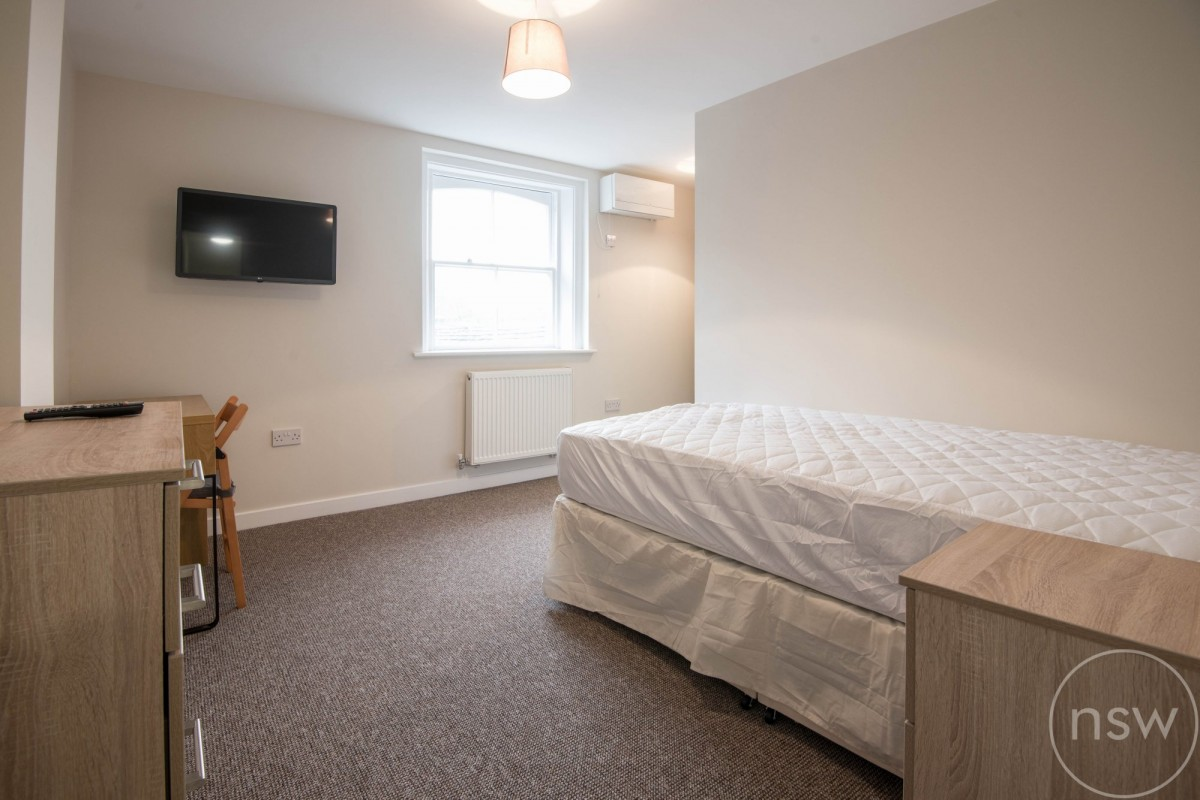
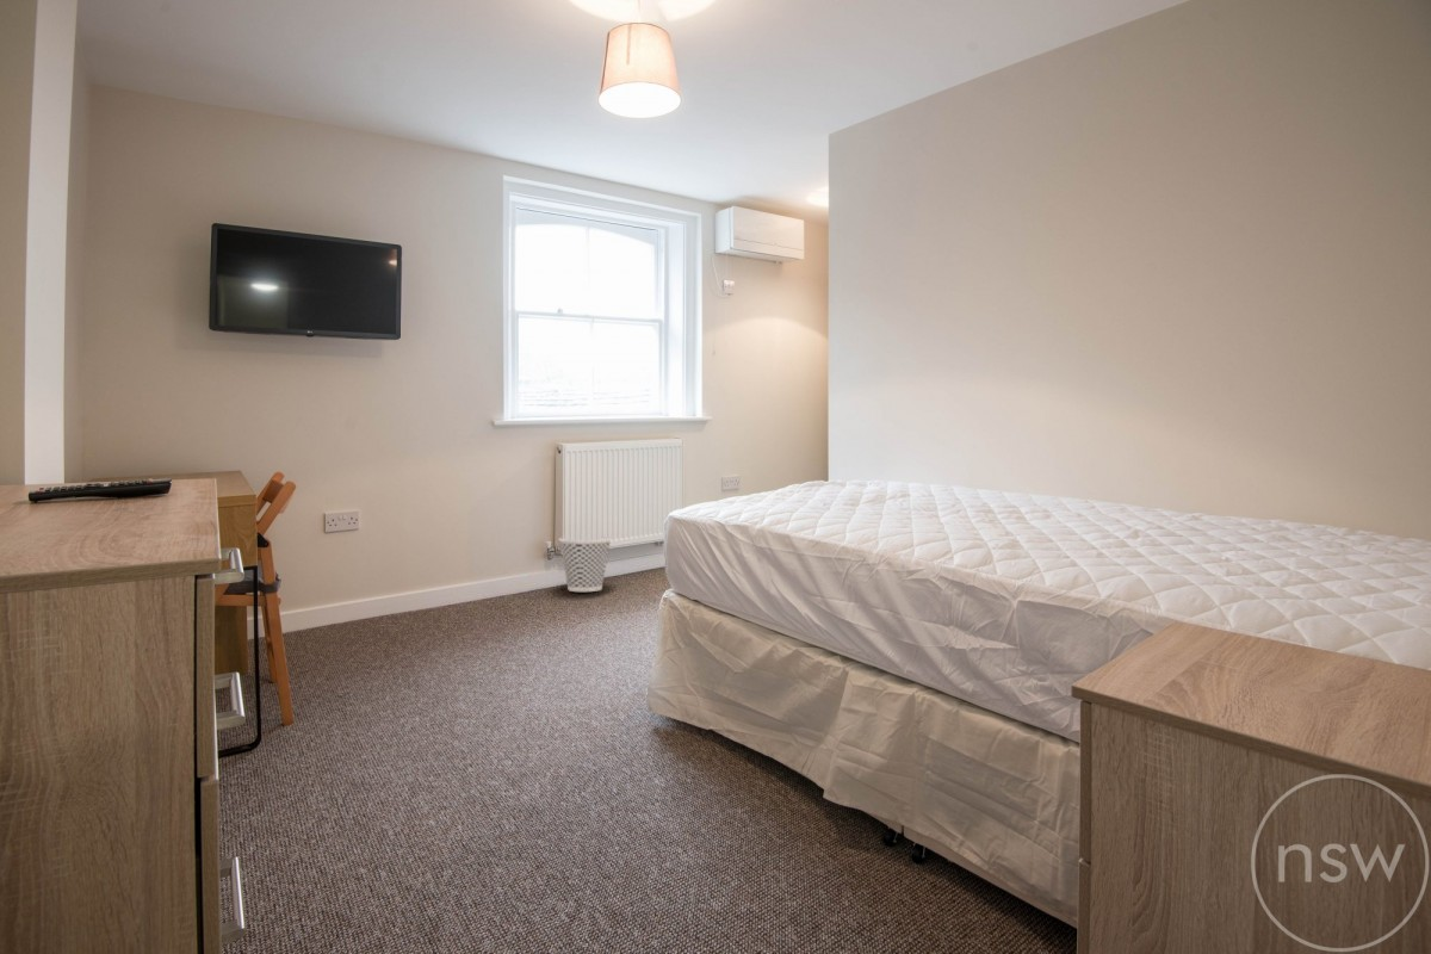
+ wastebasket (584, 563)
